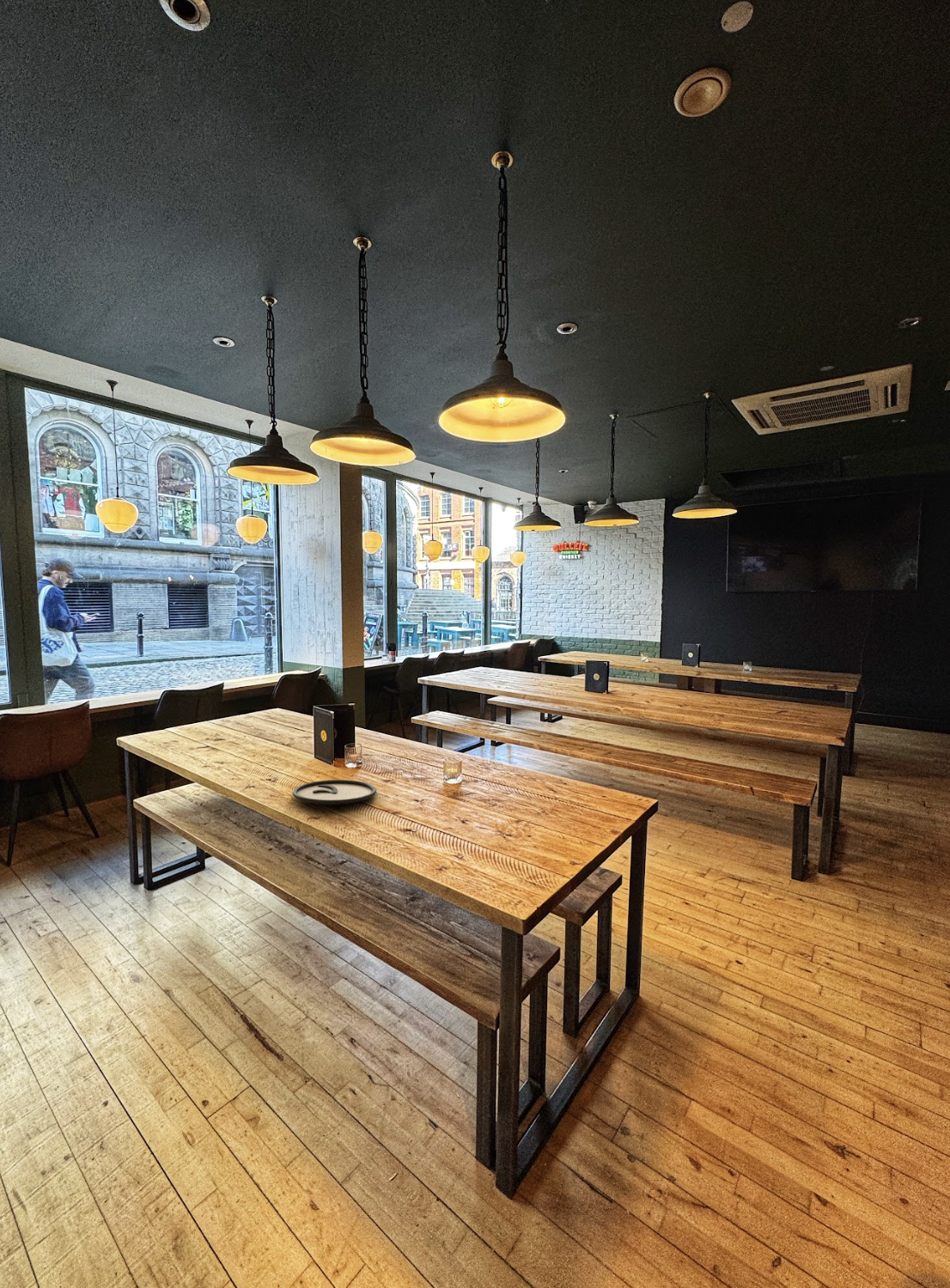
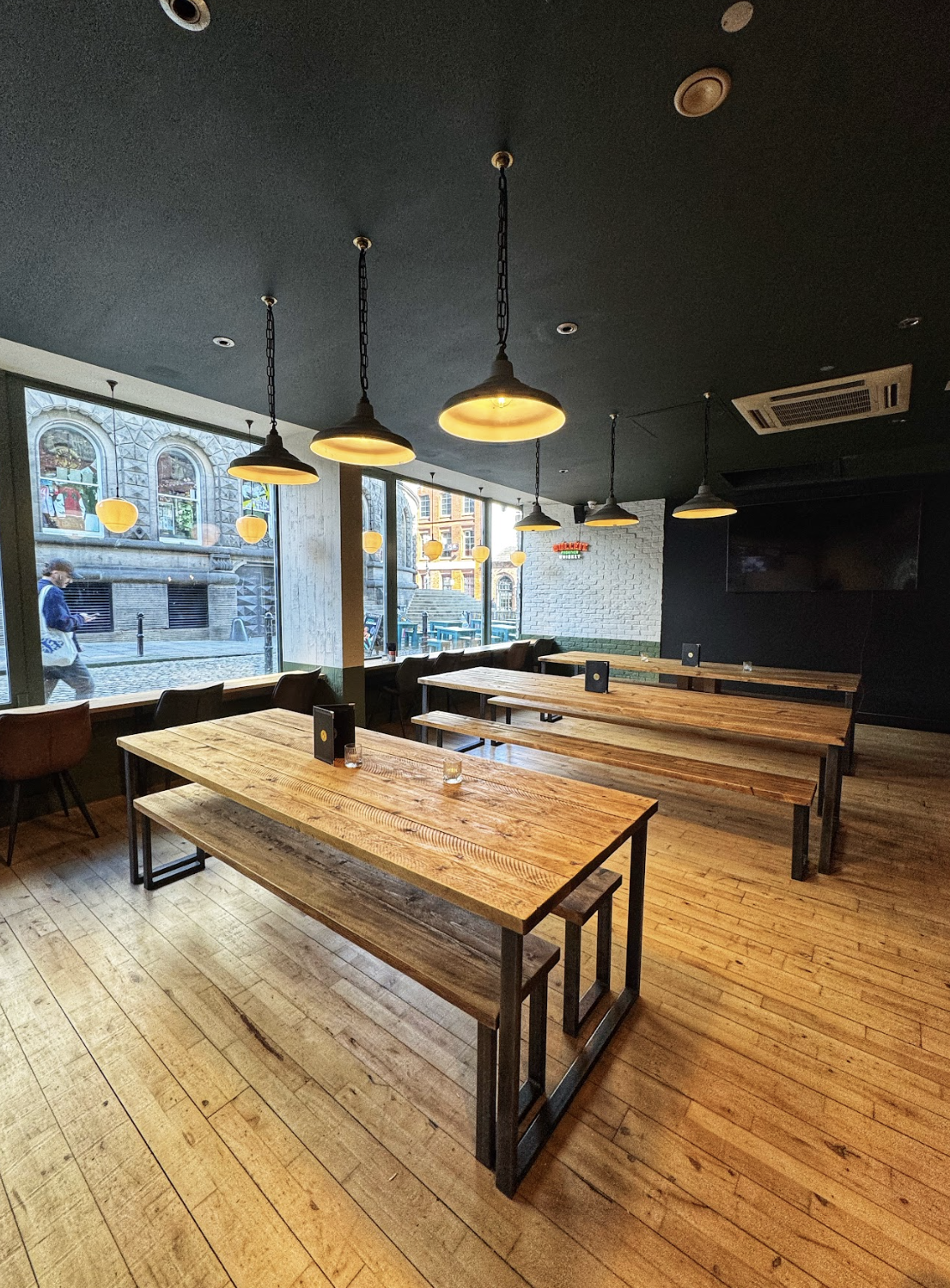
- plate (335, 791)
